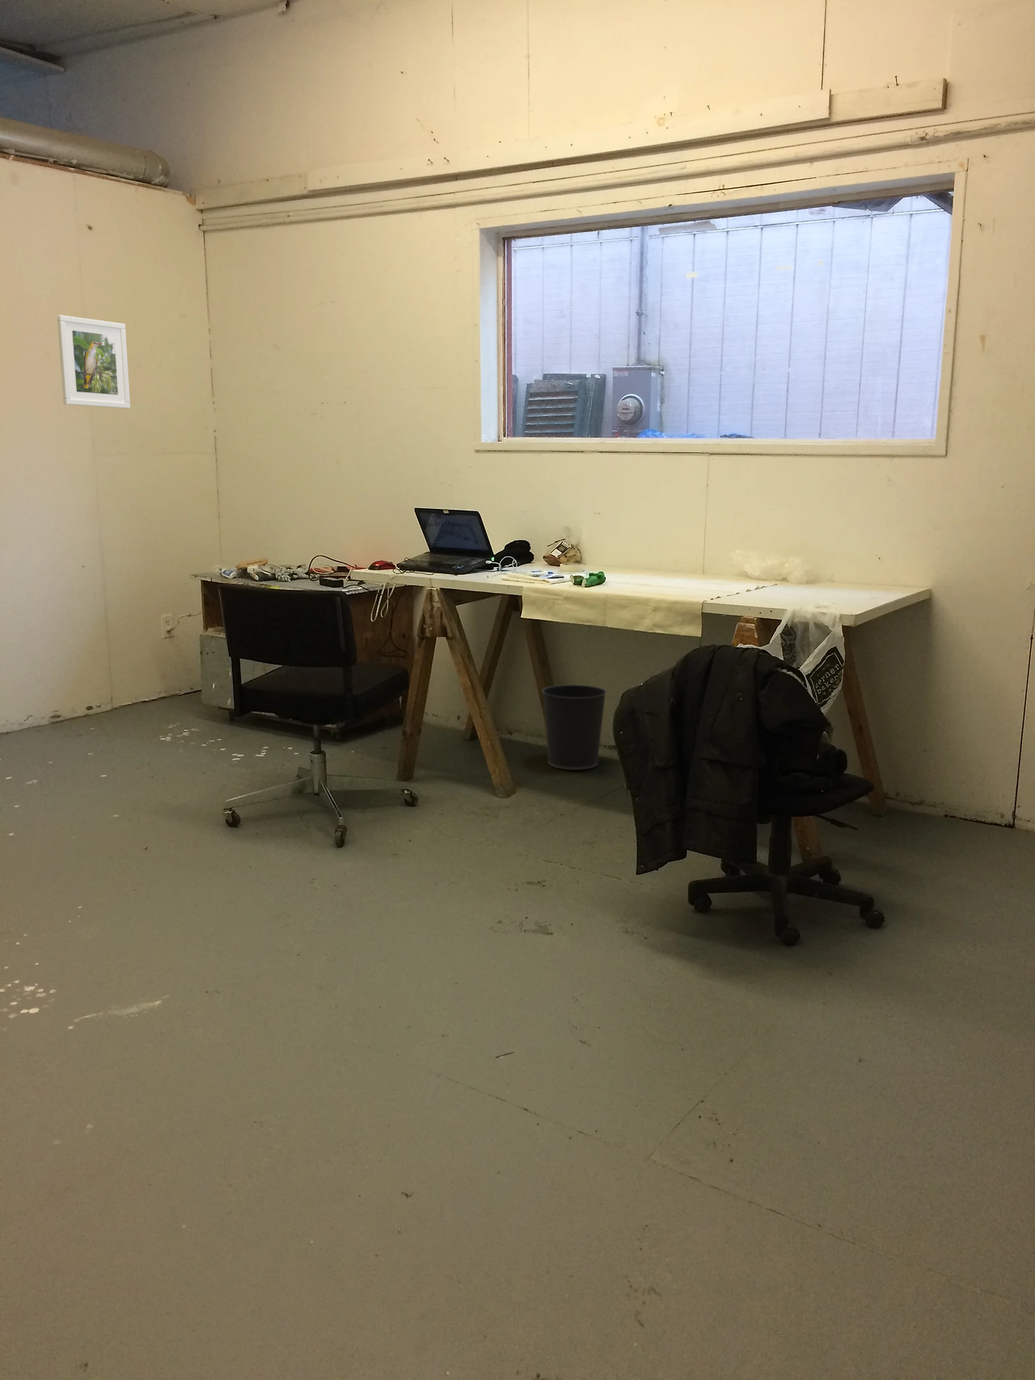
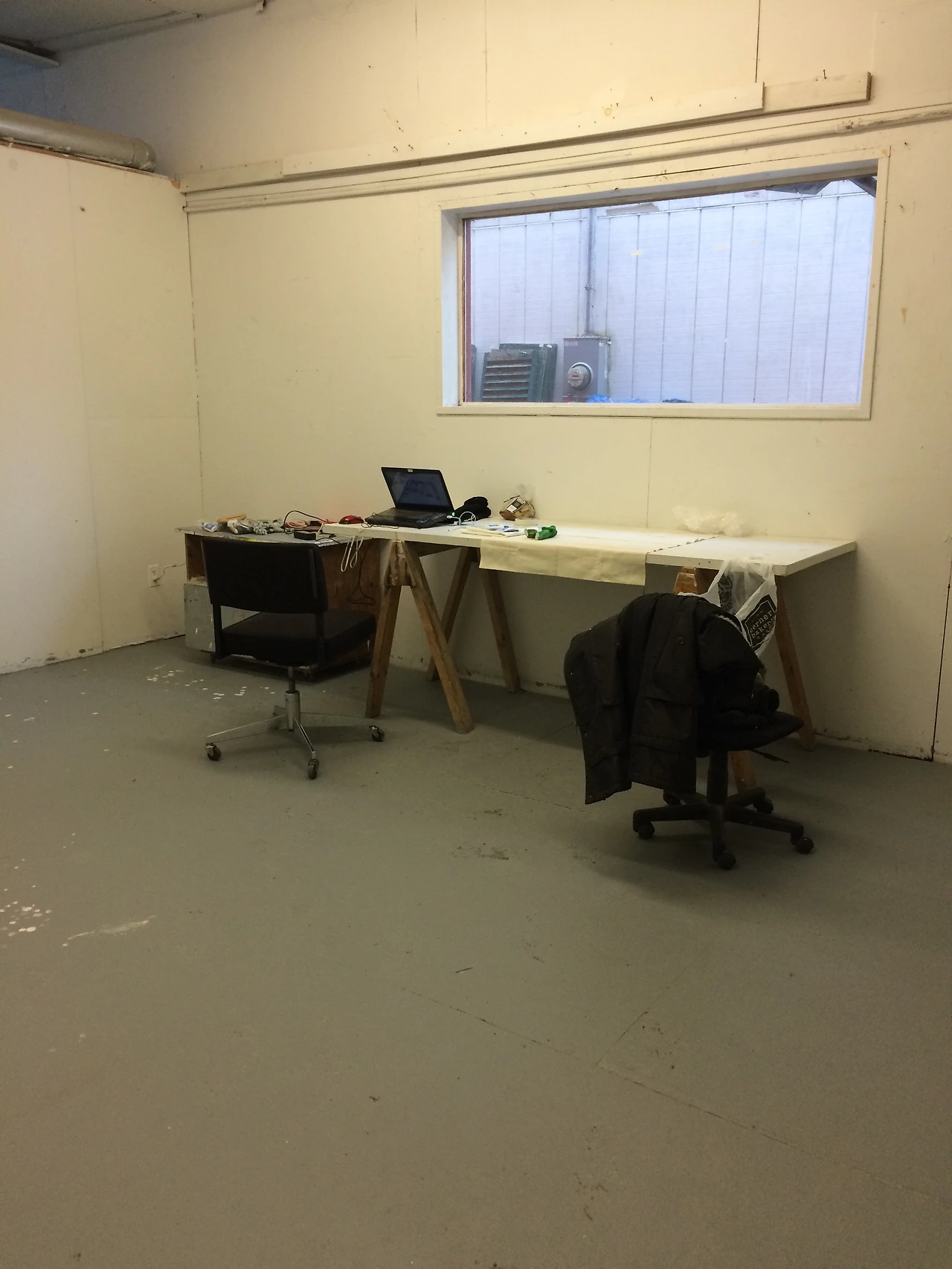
- wastebasket (573, 728)
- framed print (95, 363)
